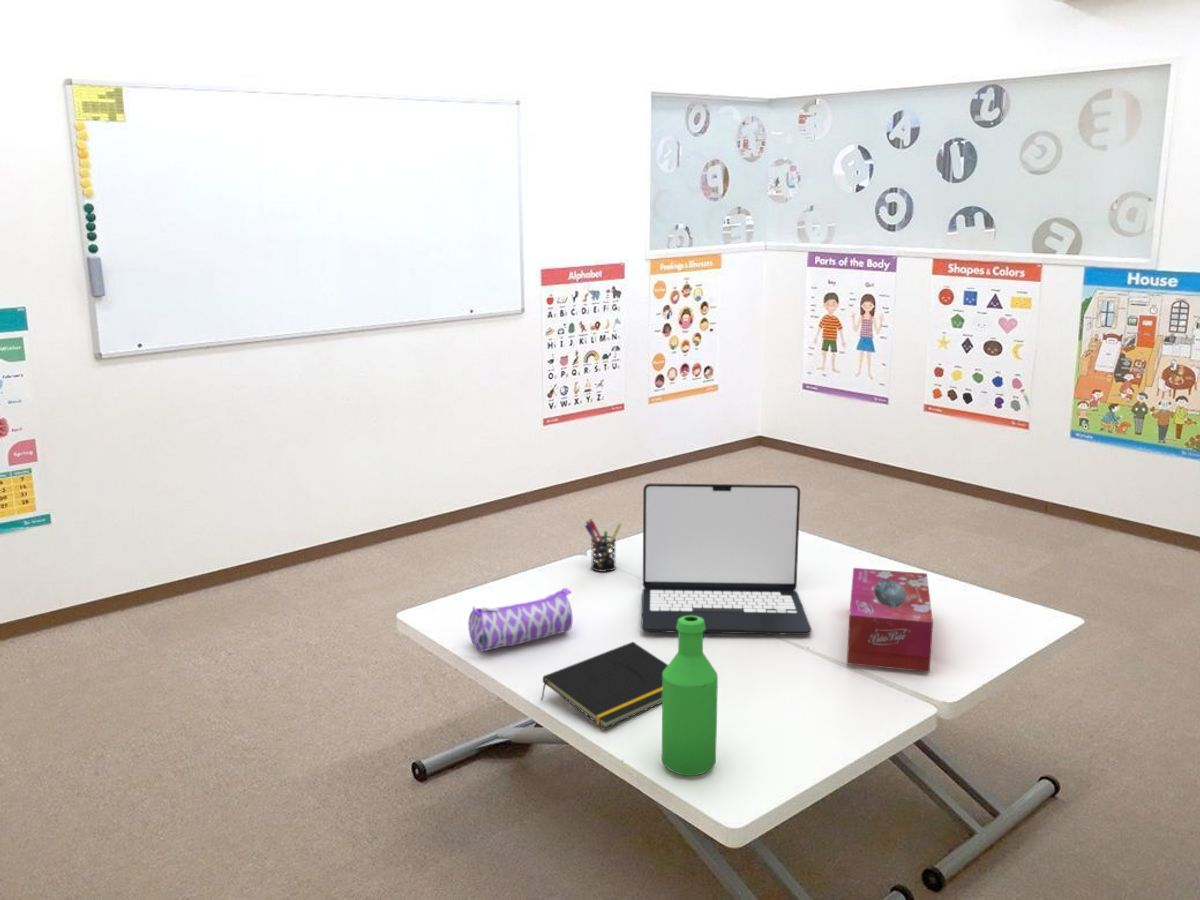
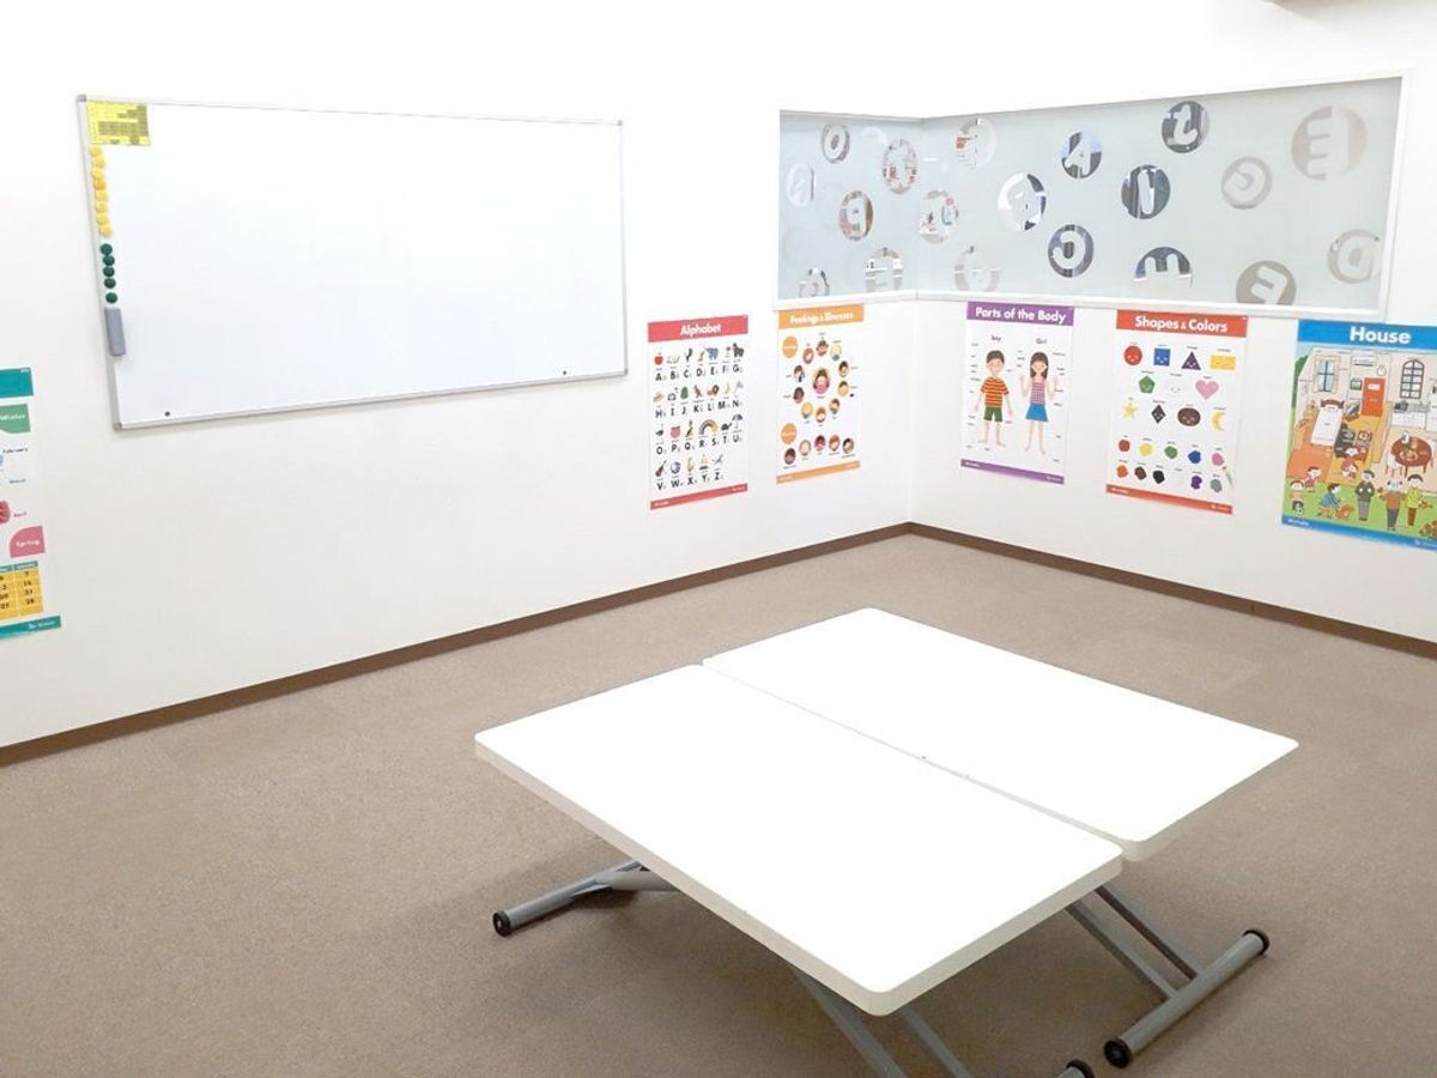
- tissue box (888, 616)
- pen holder (602, 544)
- notepad (619, 682)
- bottle (689, 693)
- laptop (723, 556)
- pencil case (520, 619)
